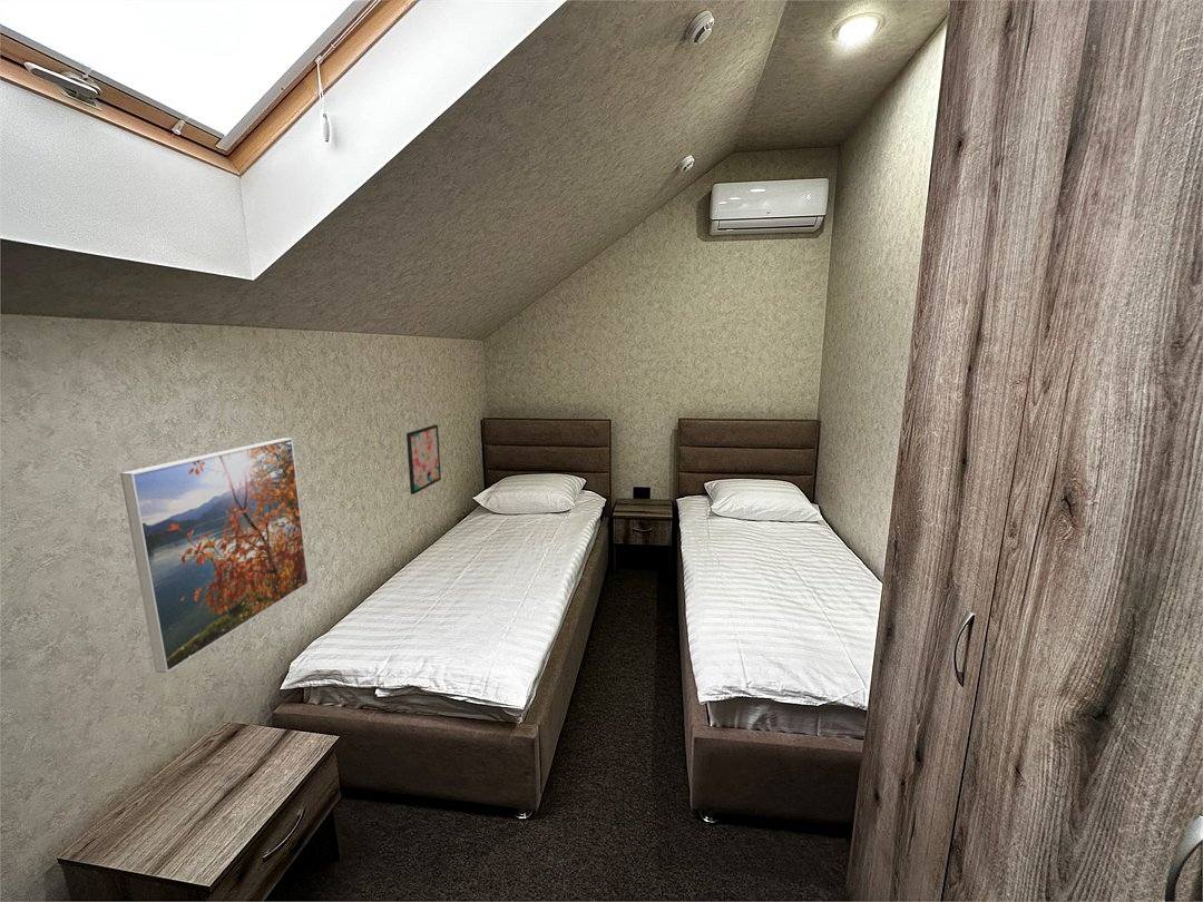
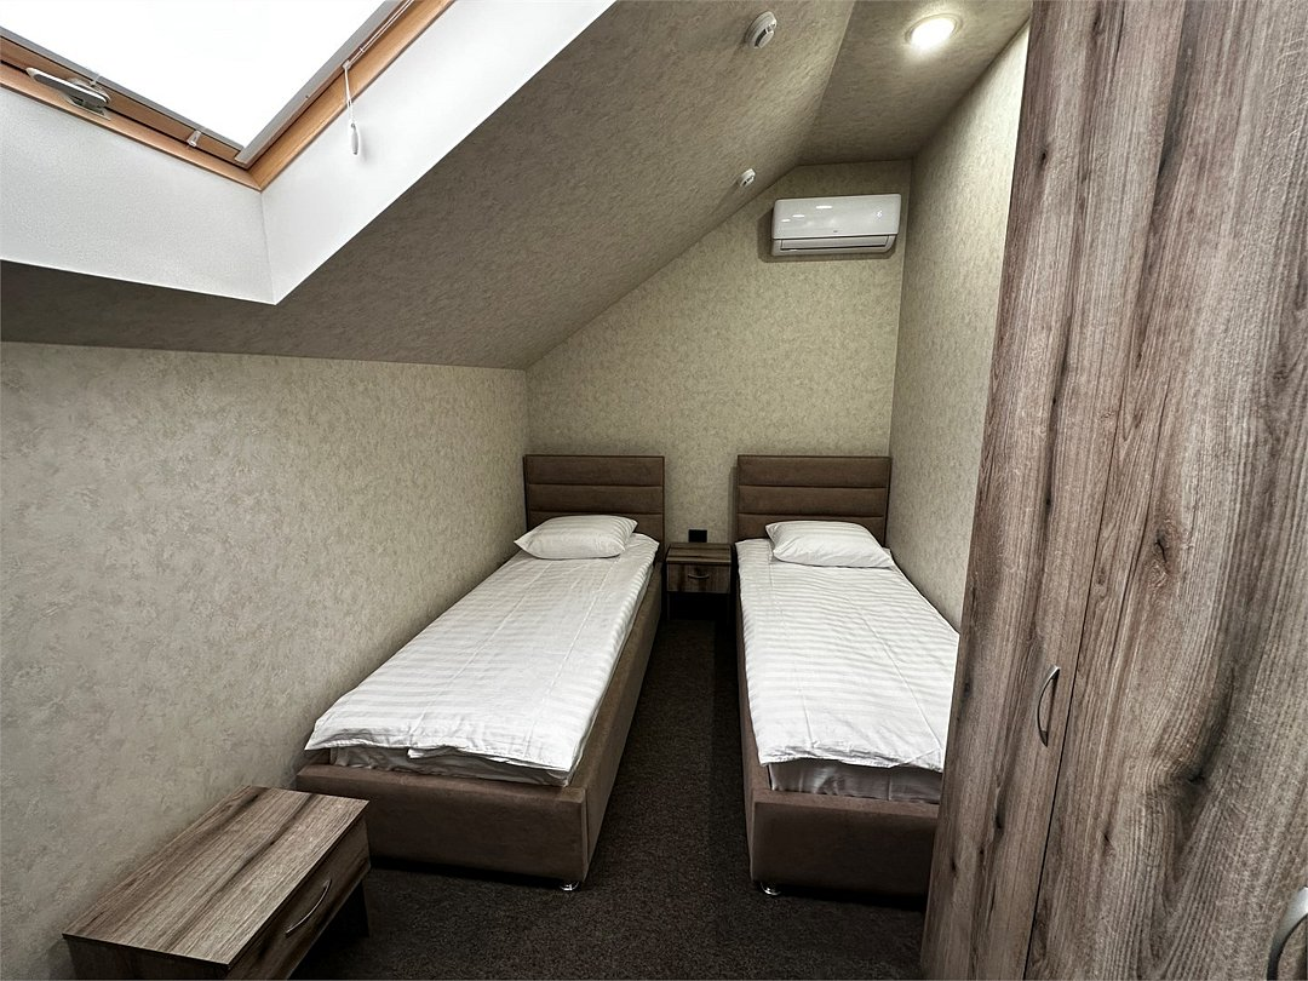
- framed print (233, 539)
- wall art (424, 458)
